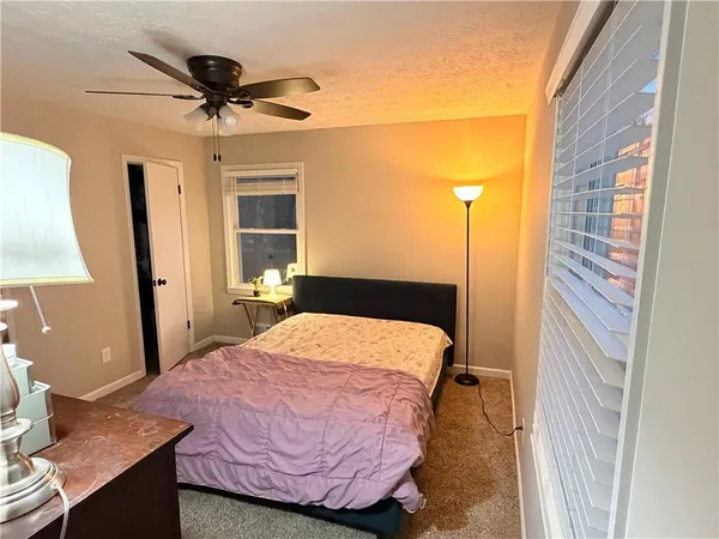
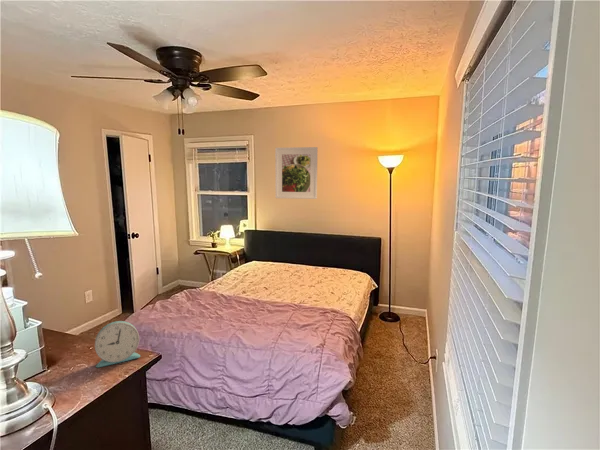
+ alarm clock (117, 339)
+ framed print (296, 173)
